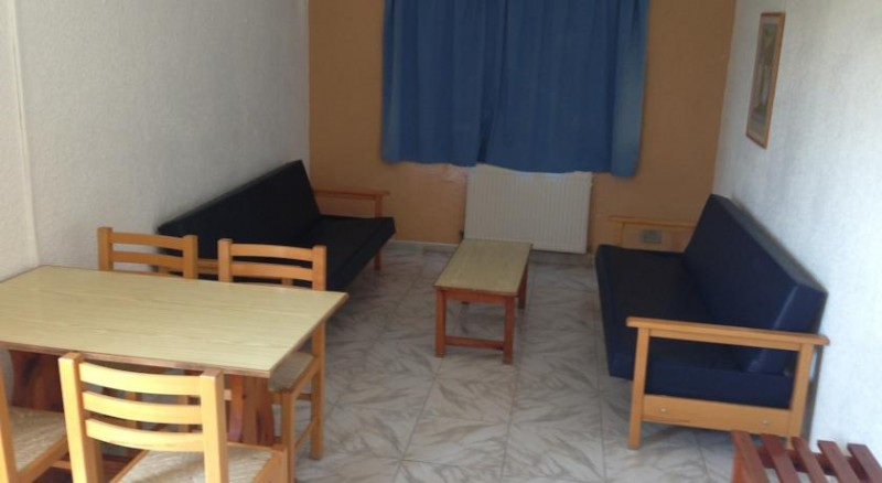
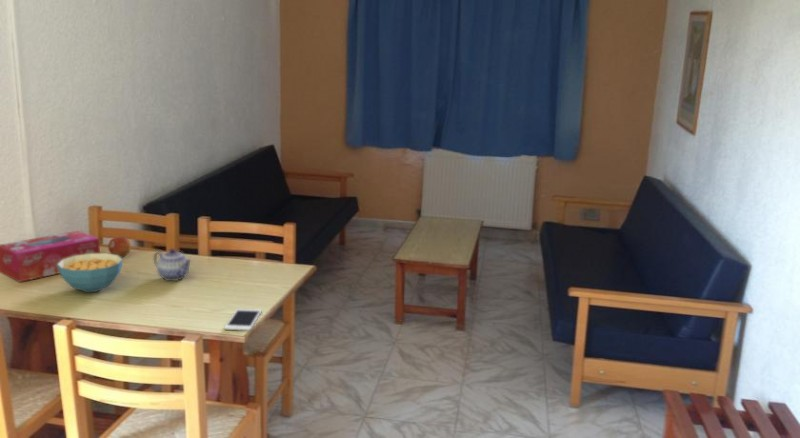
+ cereal bowl (91, 275)
+ tissue box (50, 255)
+ cell phone (243, 319)
+ teapot (172, 263)
+ fruit (119, 247)
